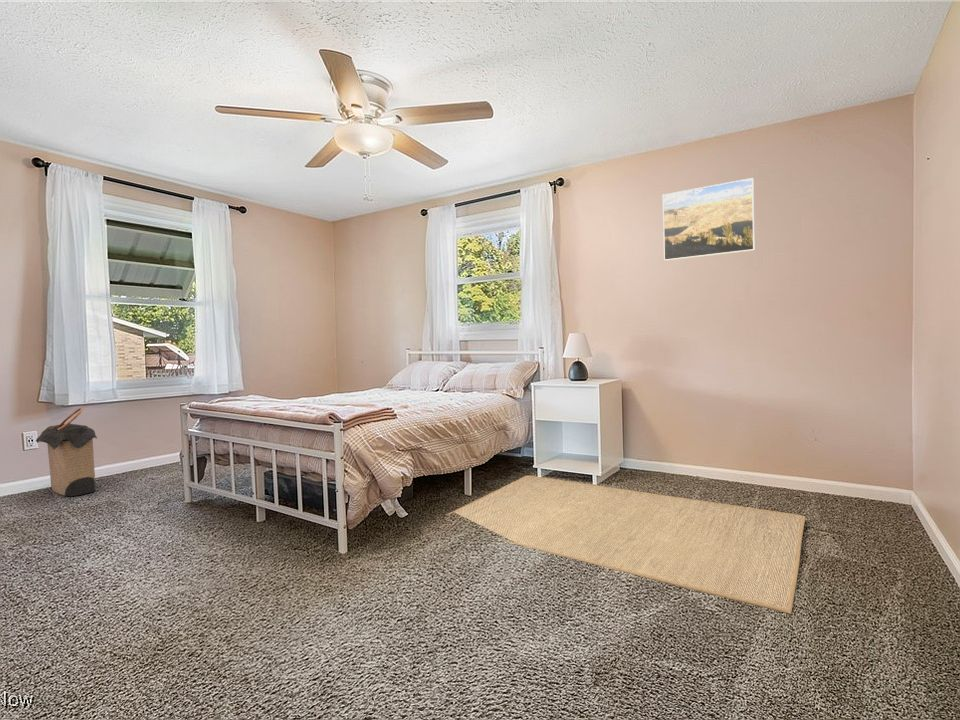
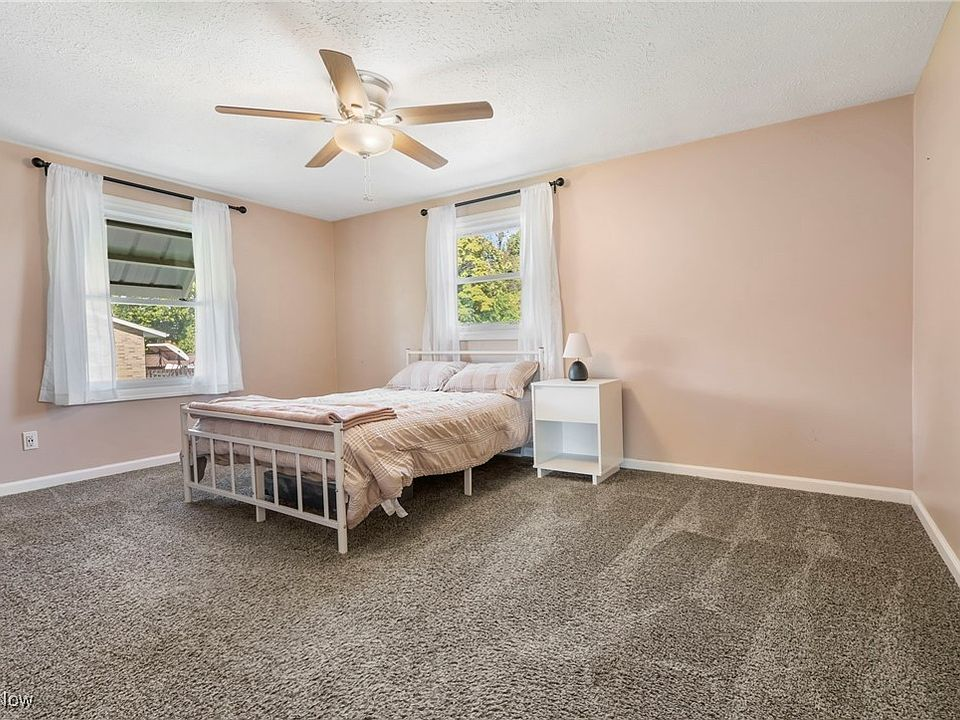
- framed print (706, 221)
- laundry hamper (67, 449)
- rug (613, 520)
